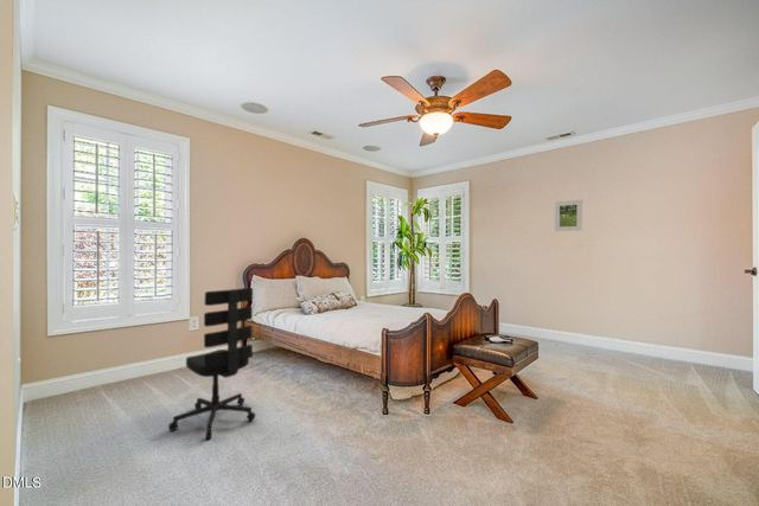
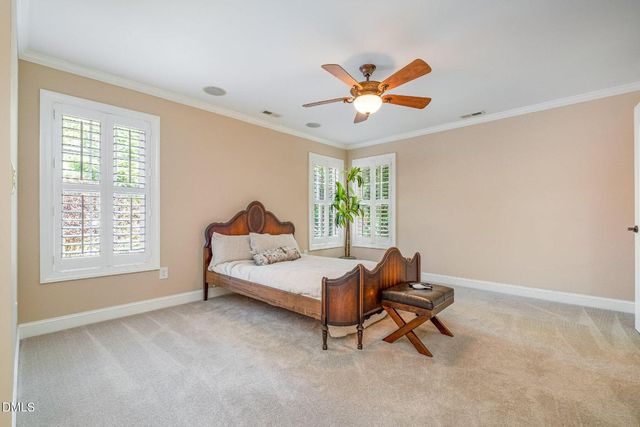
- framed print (568, 216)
- office chair (213, 353)
